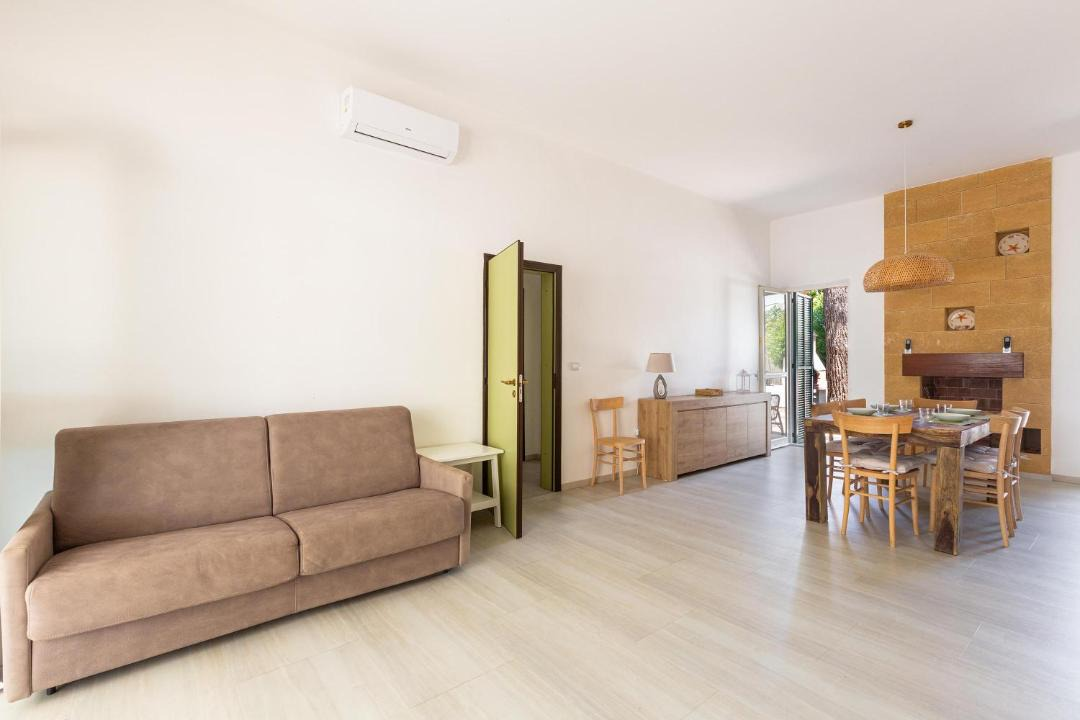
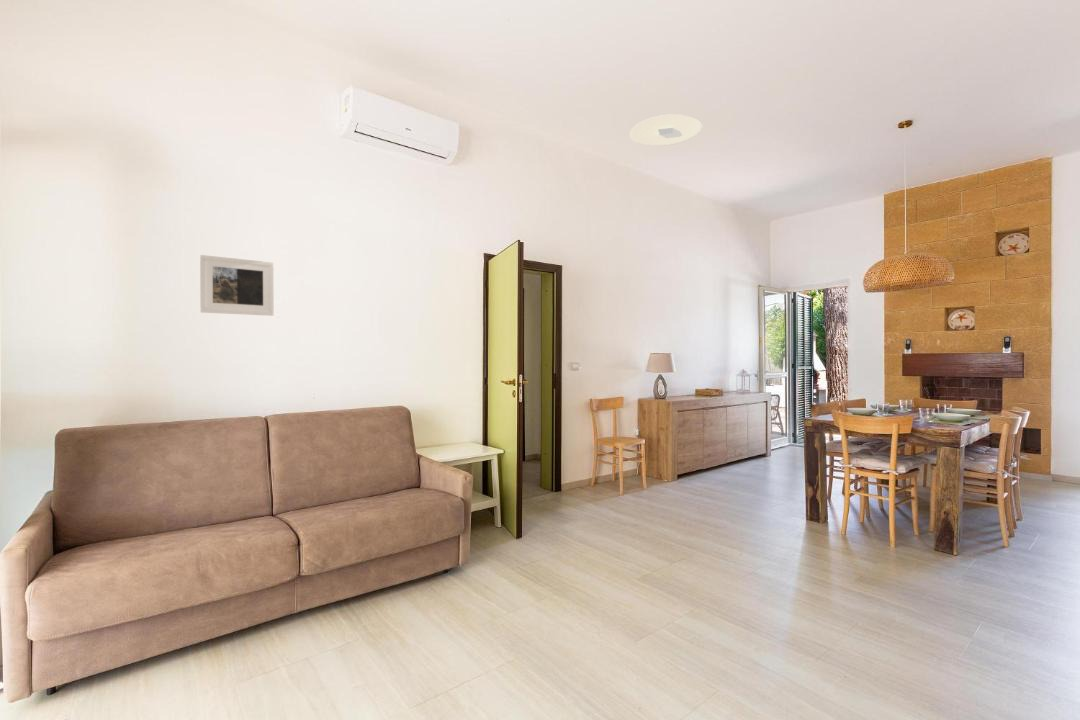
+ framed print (238, 286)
+ ceiling light (665, 127)
